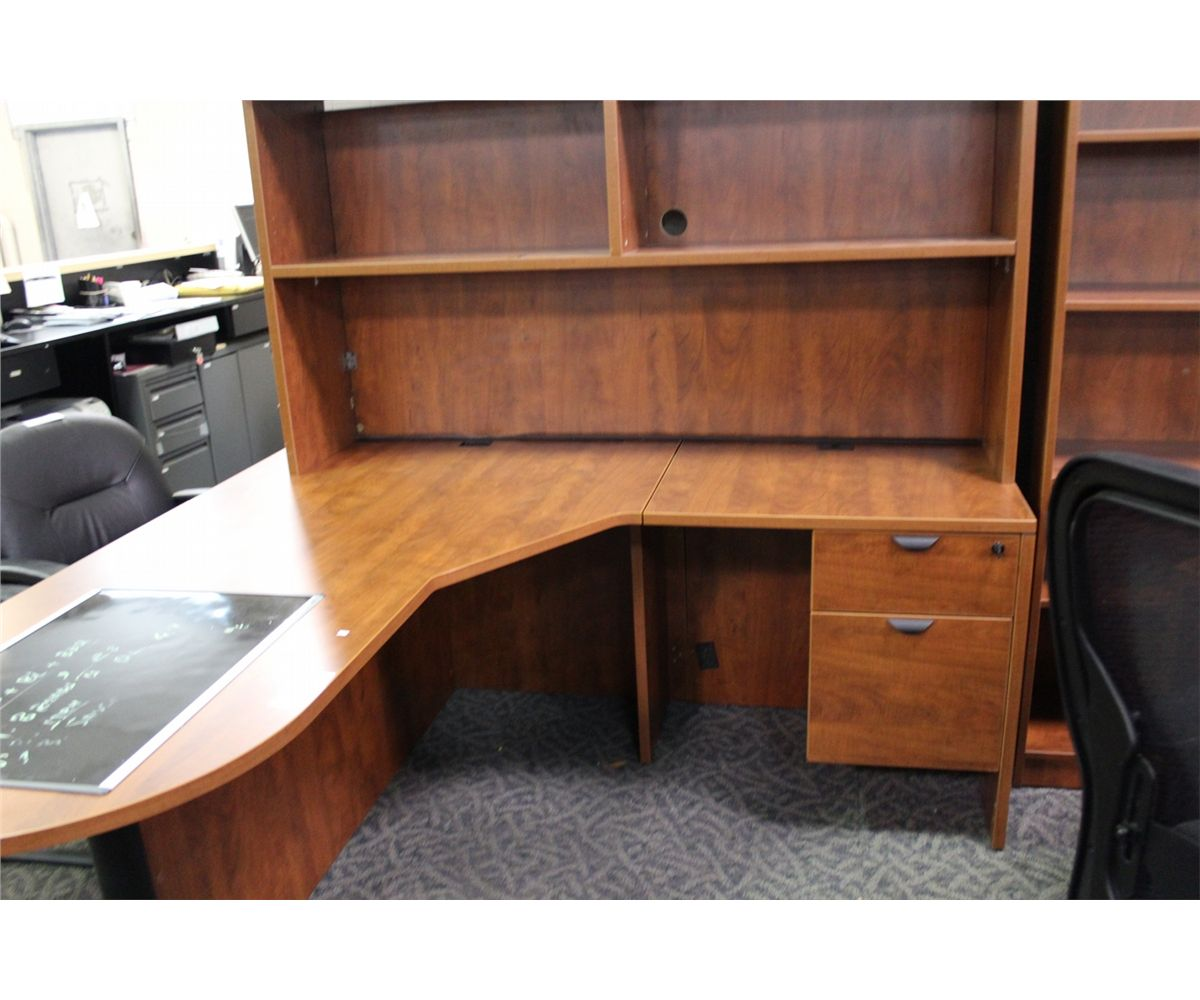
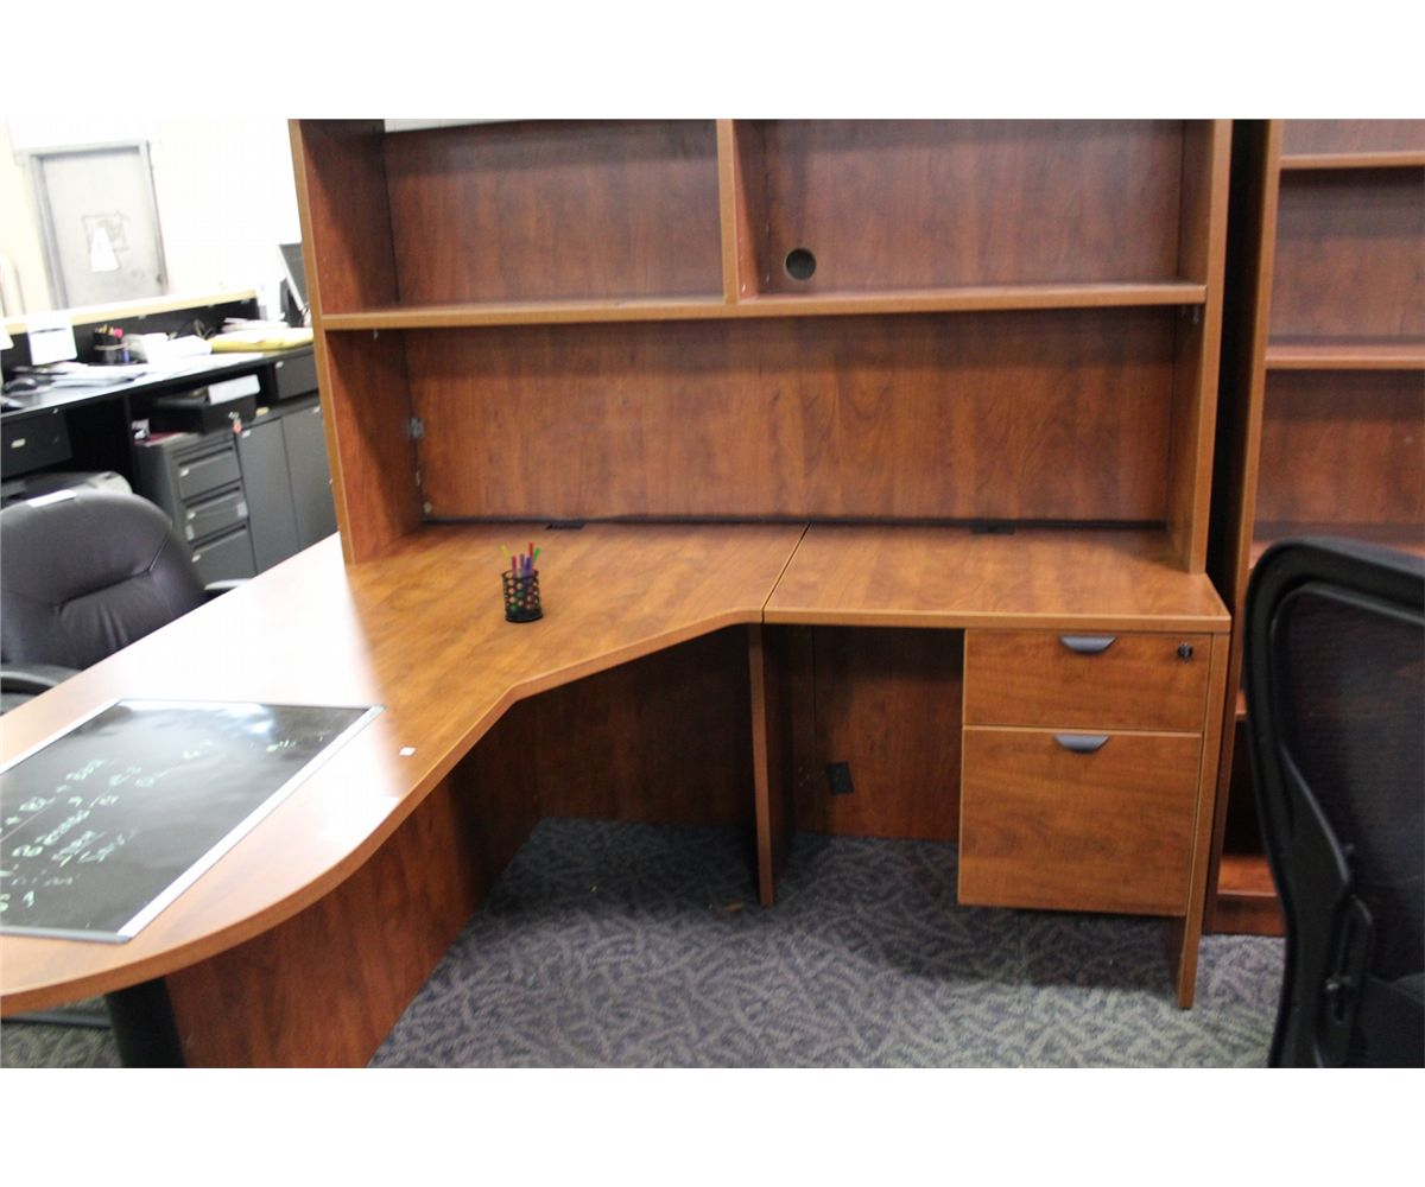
+ pen holder (525, 578)
